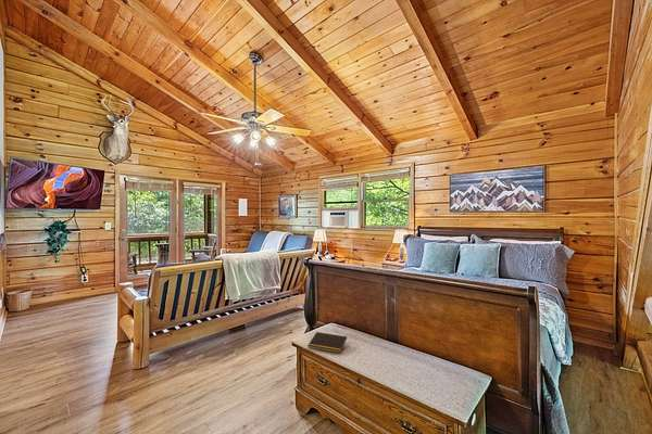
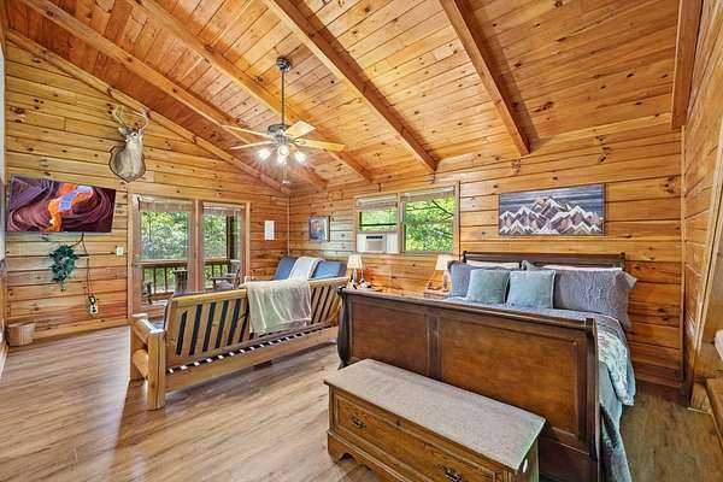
- notepad (327, 342)
